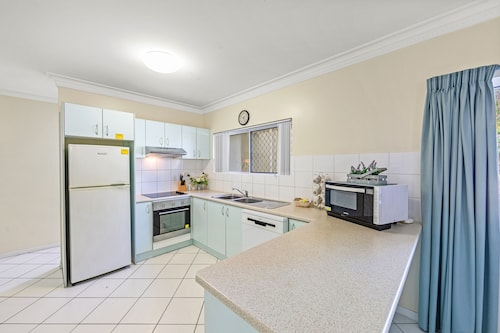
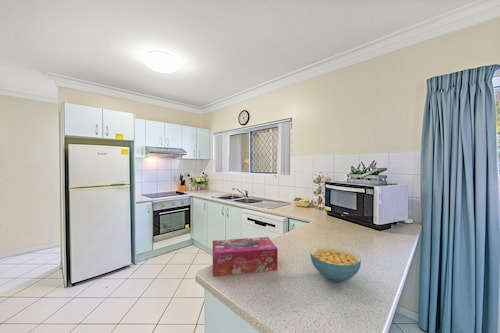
+ cereal bowl (334, 265)
+ tissue box (243, 254)
